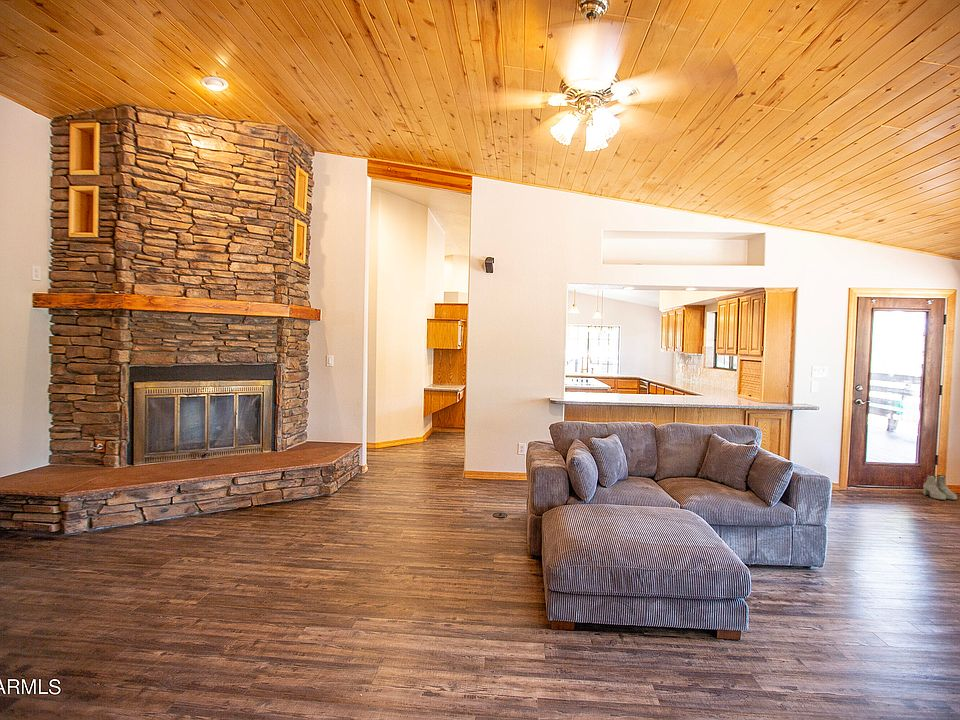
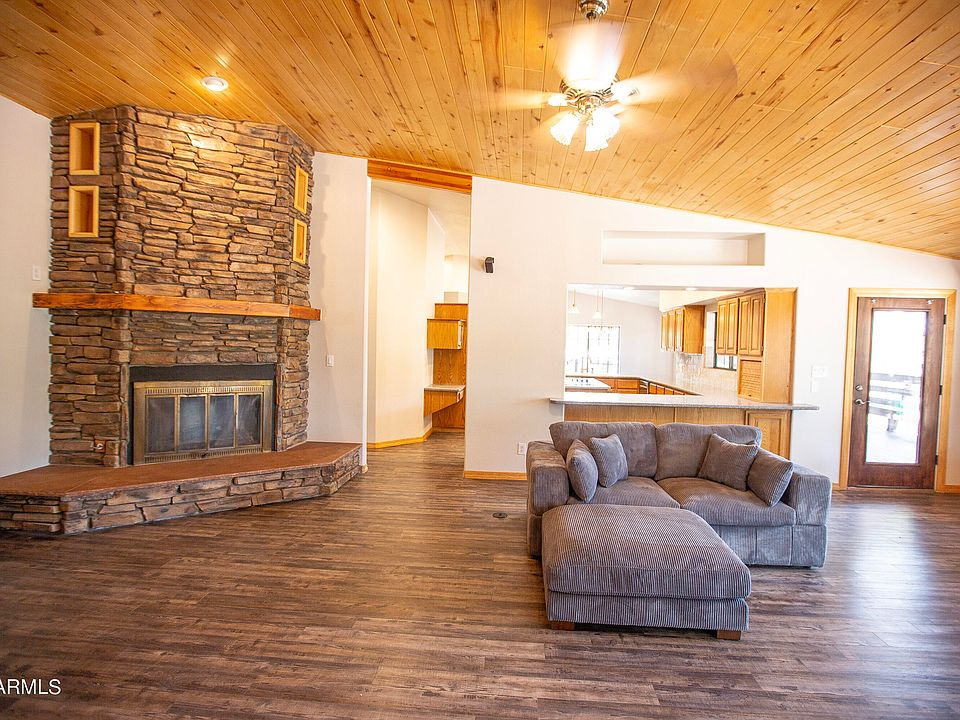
- boots (940, 486)
